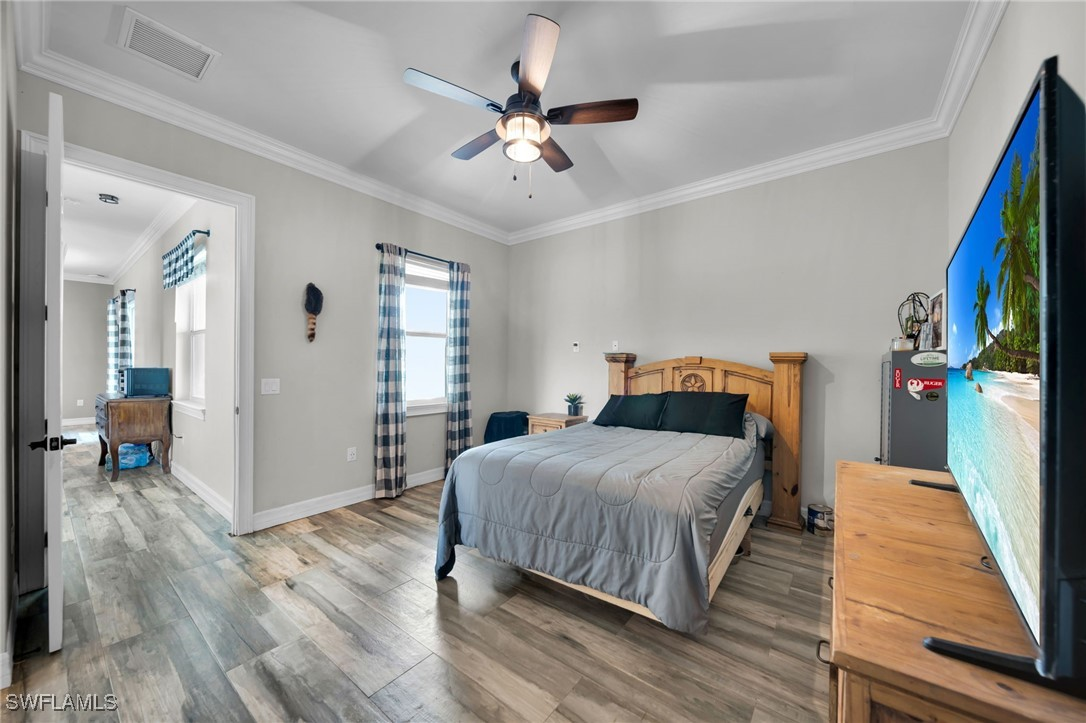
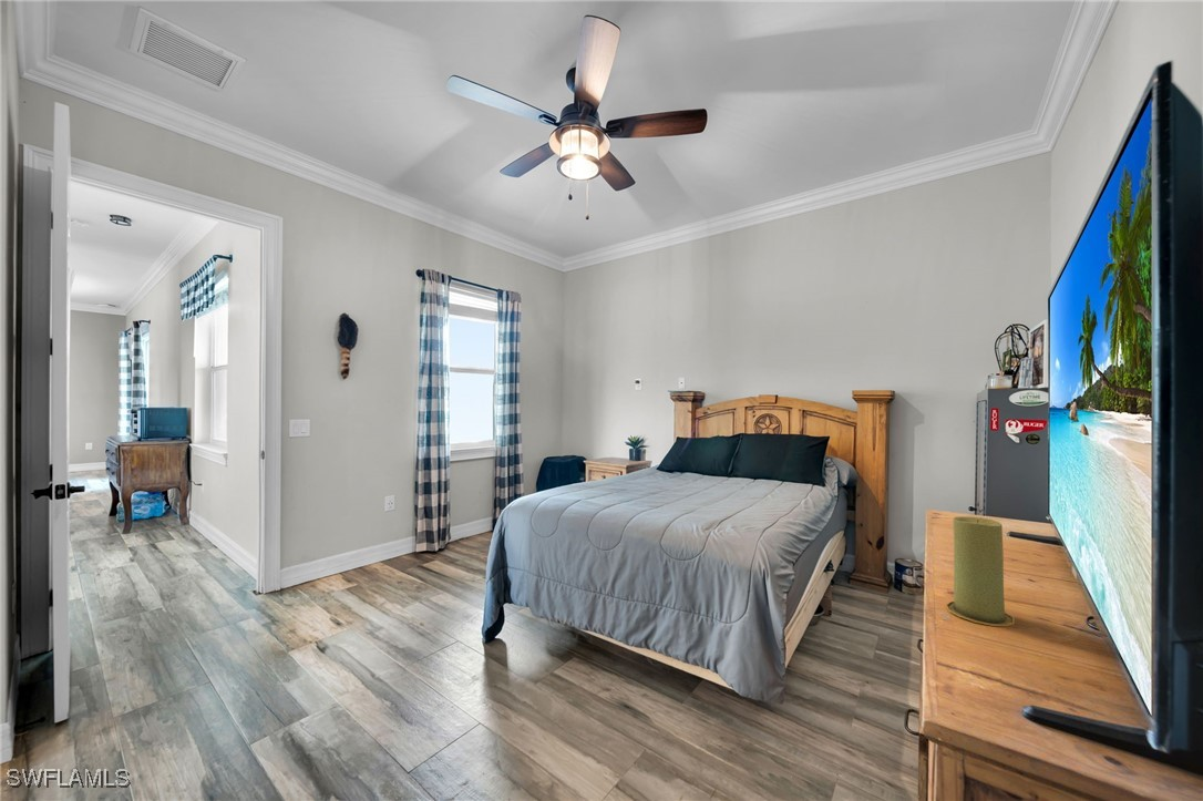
+ candle (978, 566)
